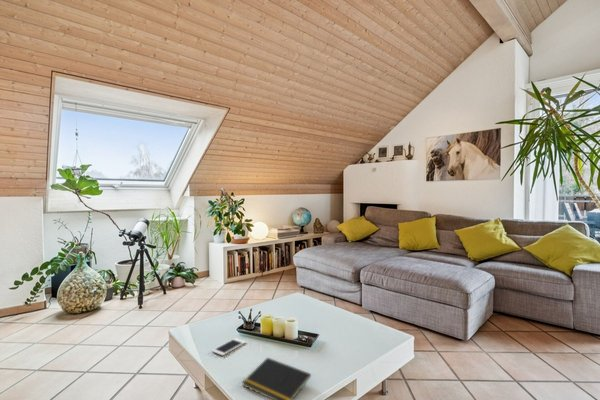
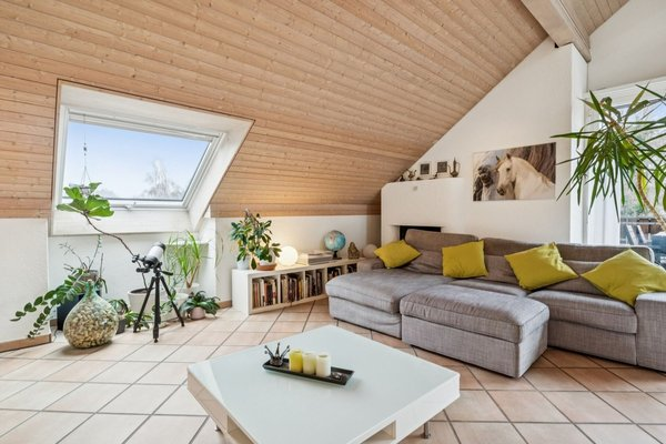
- cell phone (229, 346)
- notepad (276, 379)
